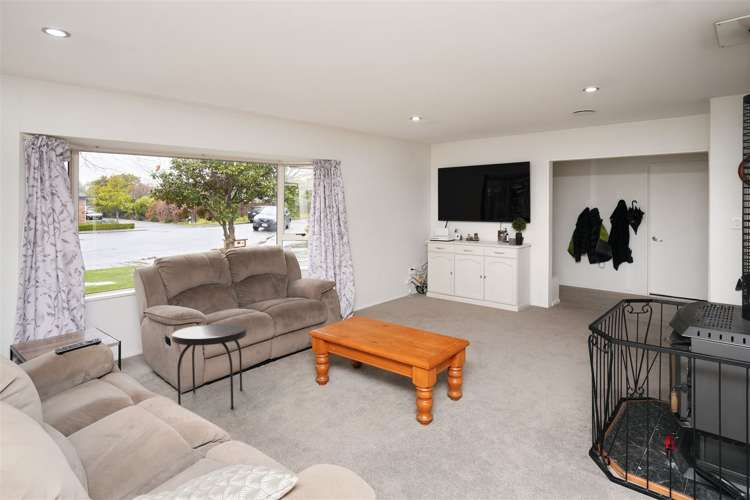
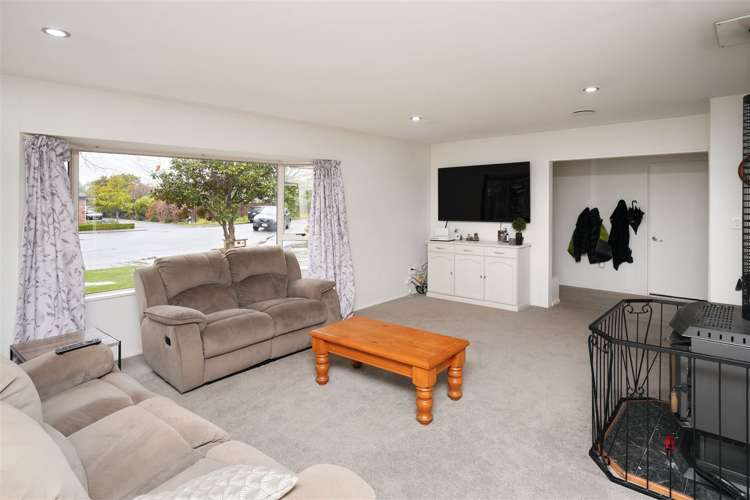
- side table (194, 367)
